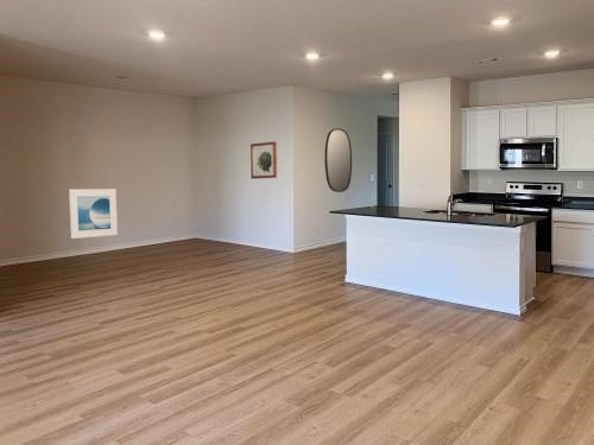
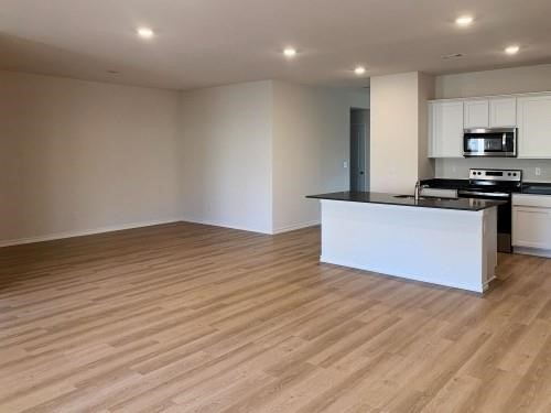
- wall art (263, 160)
- home mirror (339, 160)
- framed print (94, 212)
